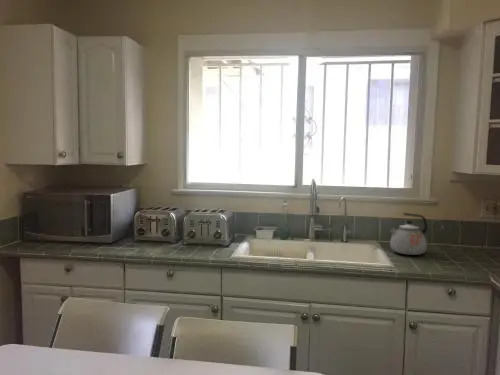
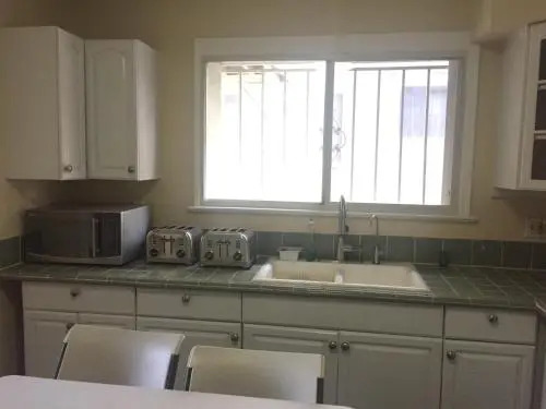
- kettle (408, 233)
